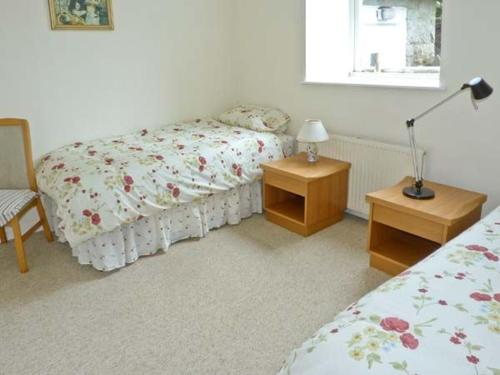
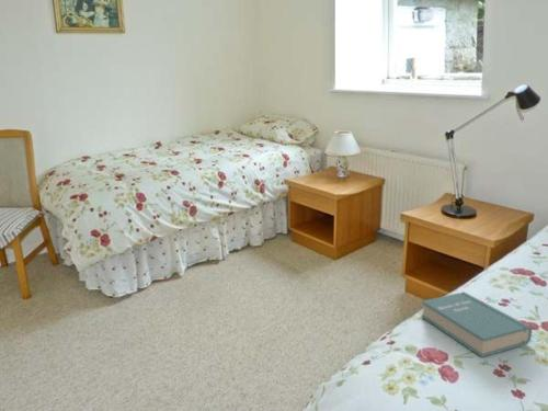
+ book (472, 320)
